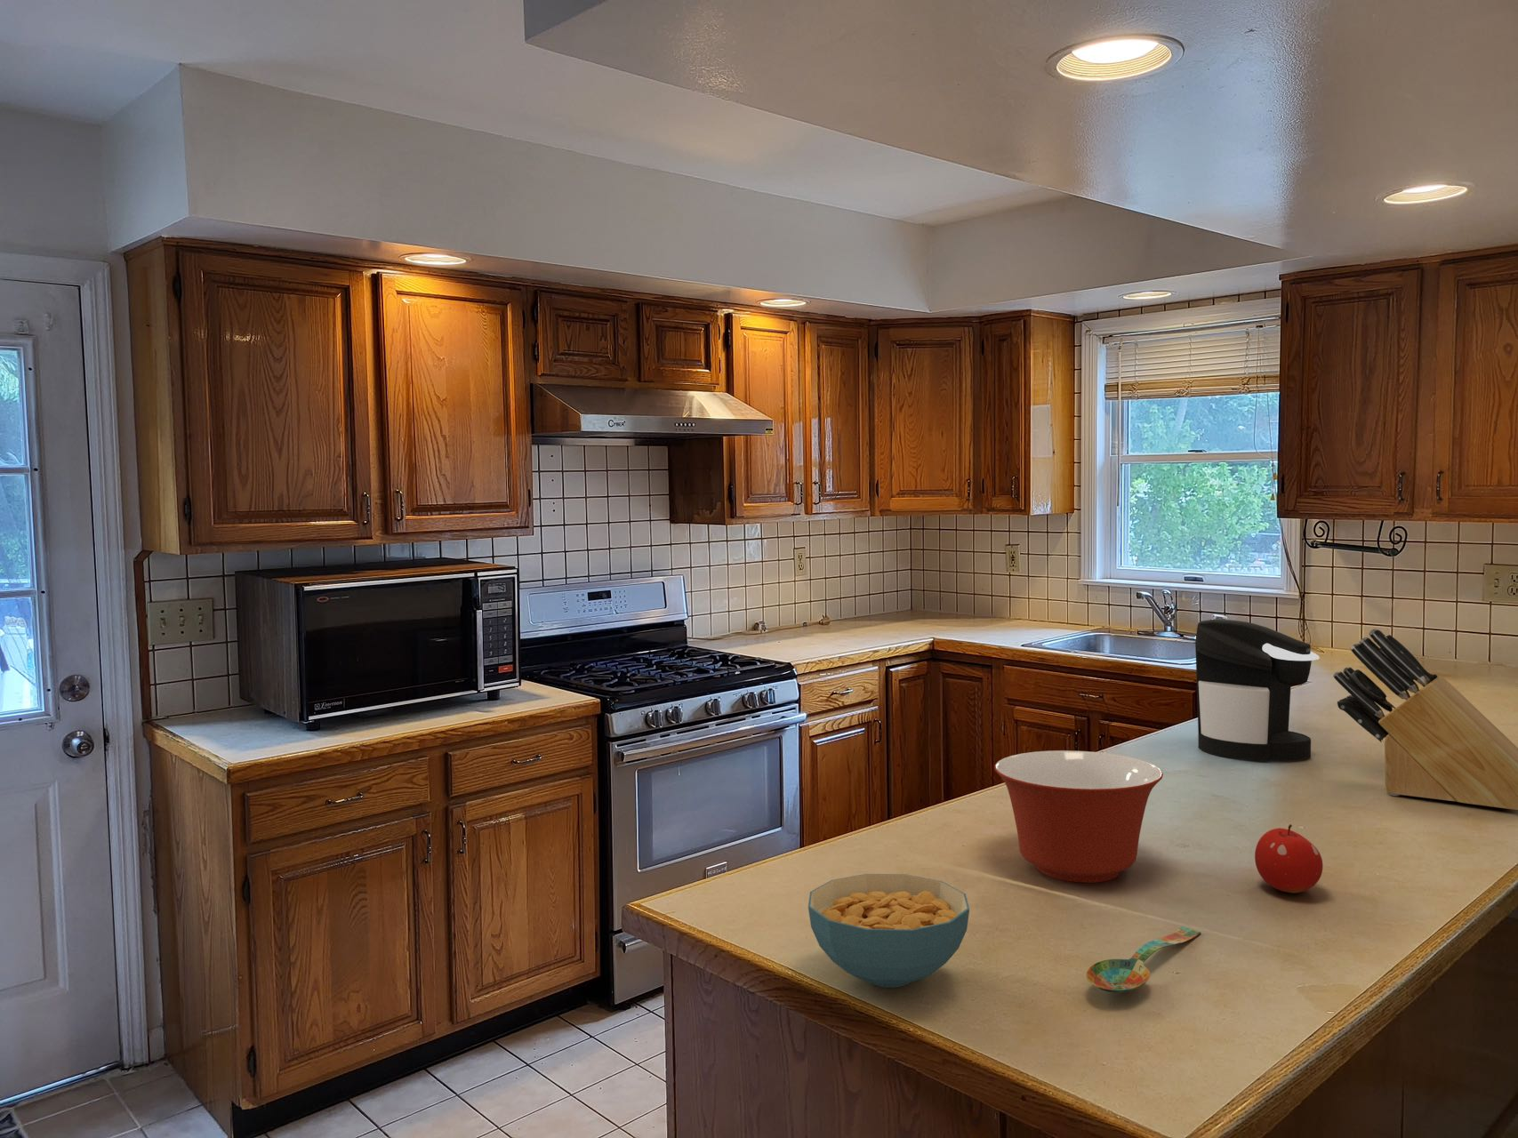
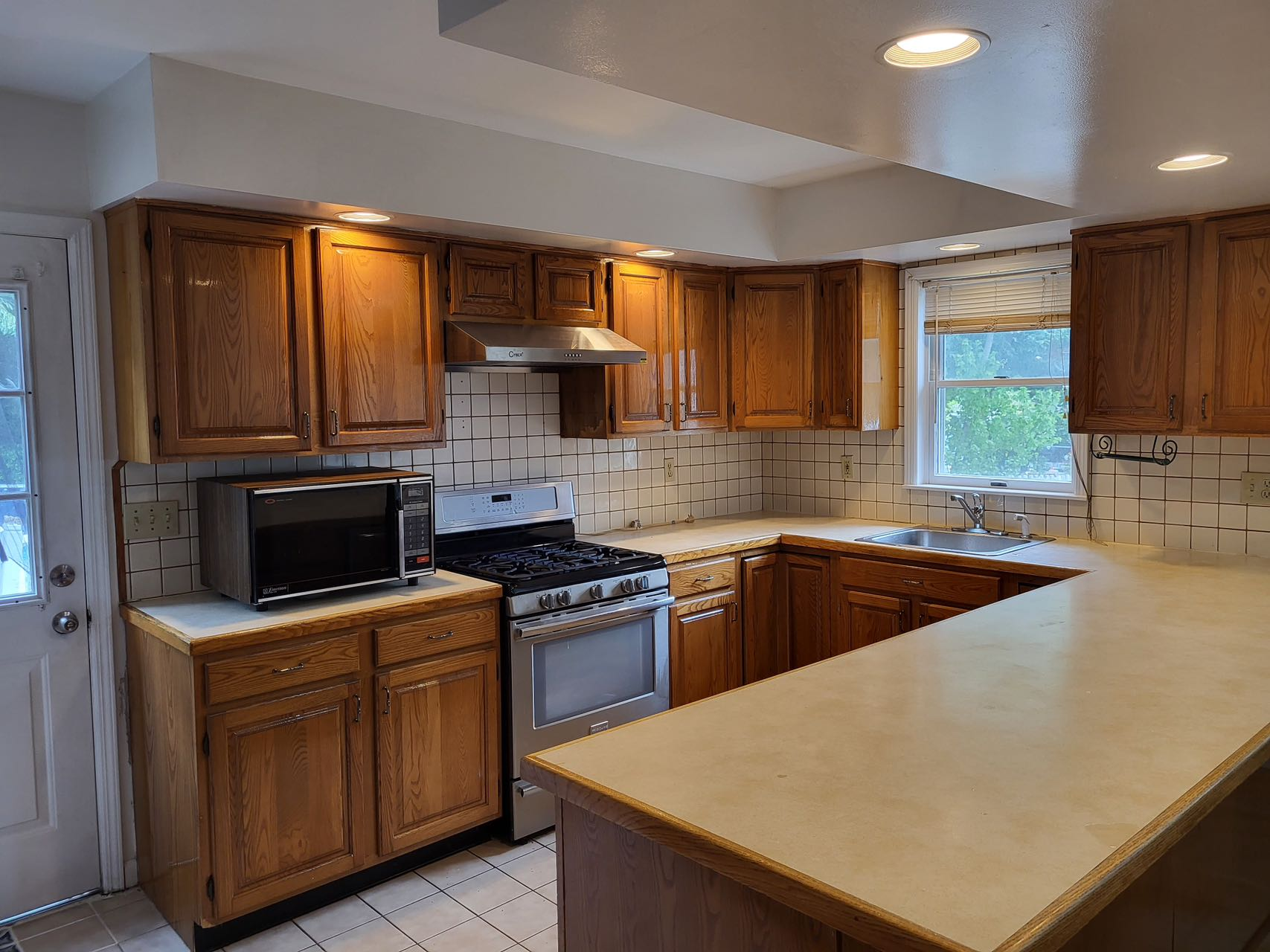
- spoon (1149, 955)
- mixing bowl (1077, 819)
- coffee maker (1256, 686)
- fruit (1287, 856)
- knife block (1443, 712)
- cereal bowl (888, 938)
